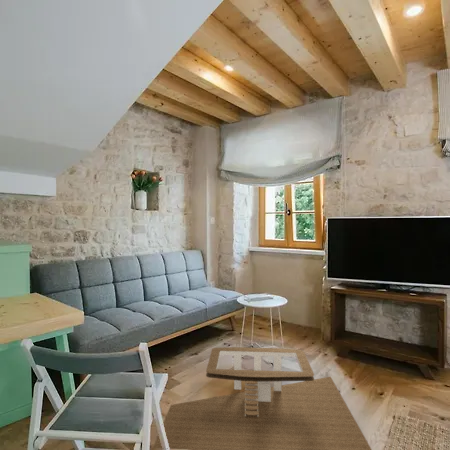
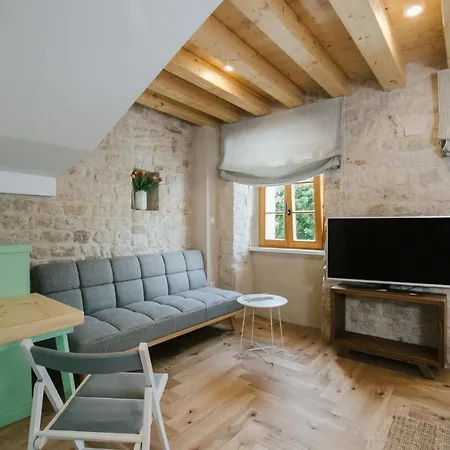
- coffee table (258, 381)
